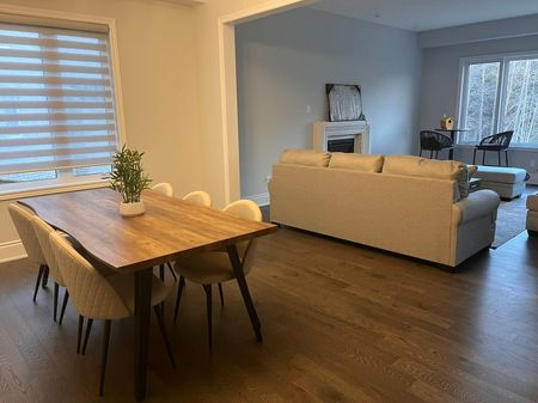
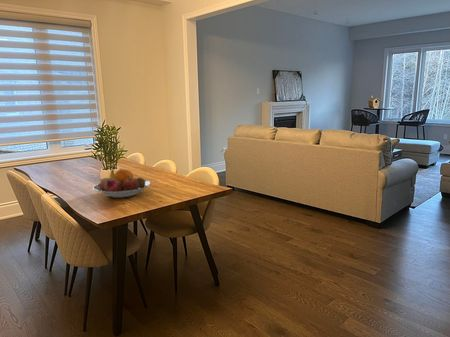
+ fruit bowl (122, 182)
